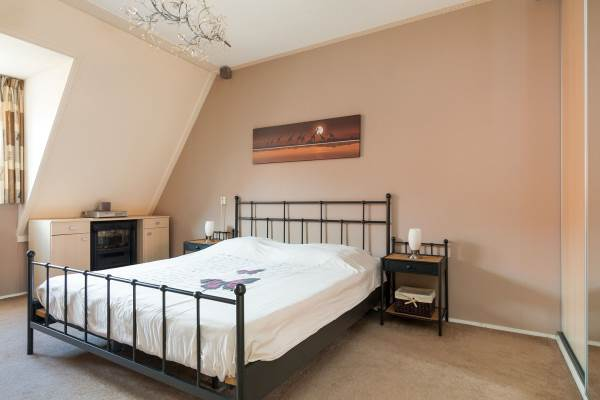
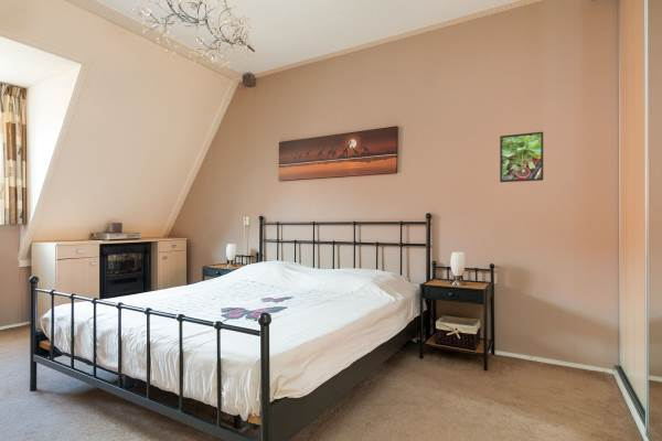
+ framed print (521, 158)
